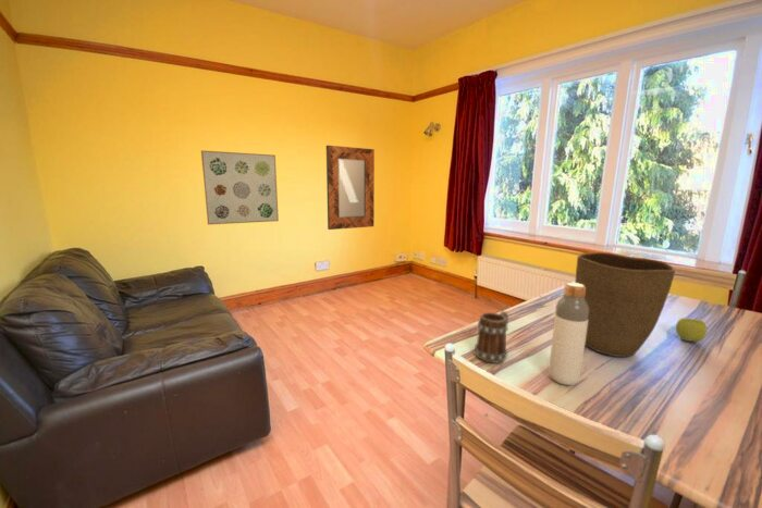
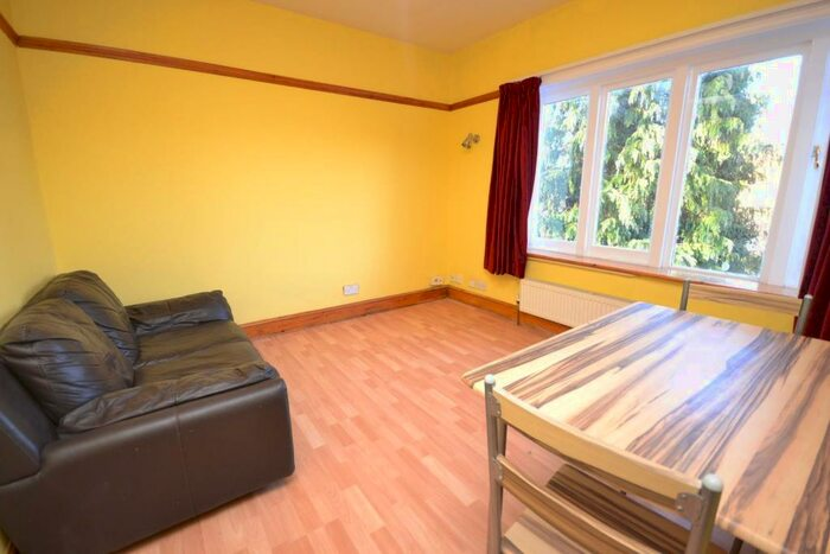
- apple (690, 329)
- bottle (568, 333)
- mug (494, 334)
- vase (616, 303)
- wall art (242, 188)
- home mirror (351, 188)
